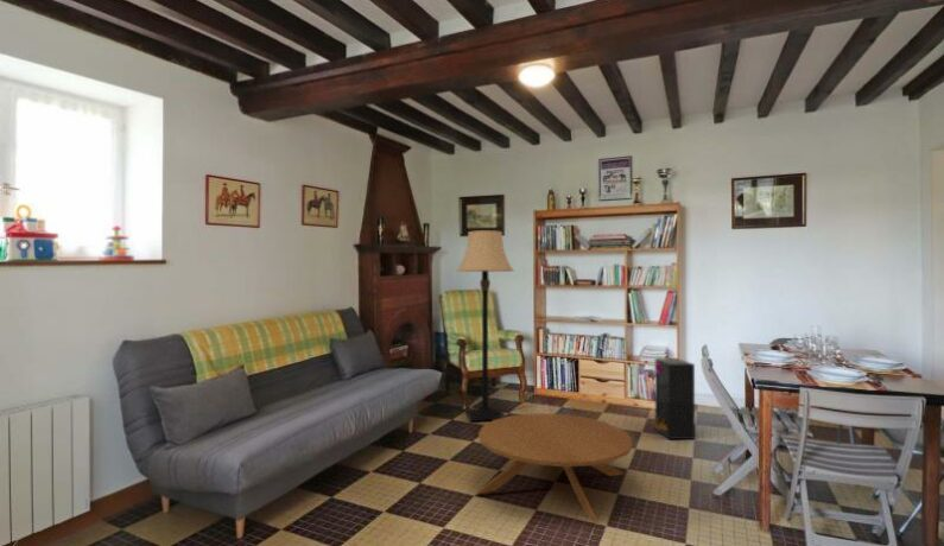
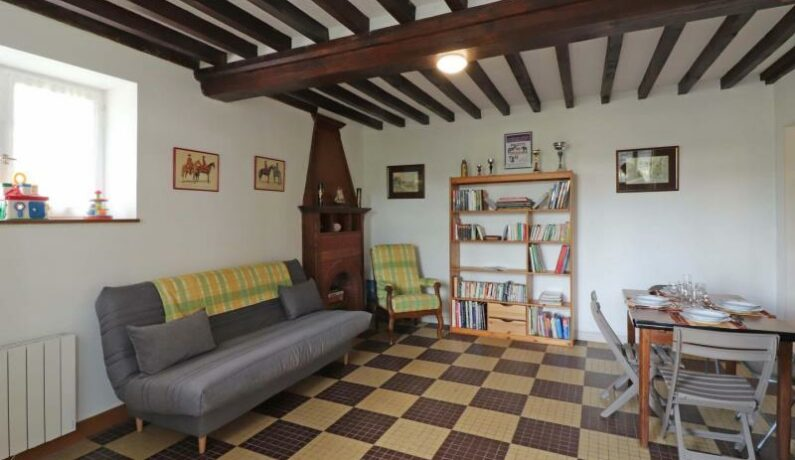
- lamp (484, 323)
- speaker (673, 396)
- coffee table (553, 458)
